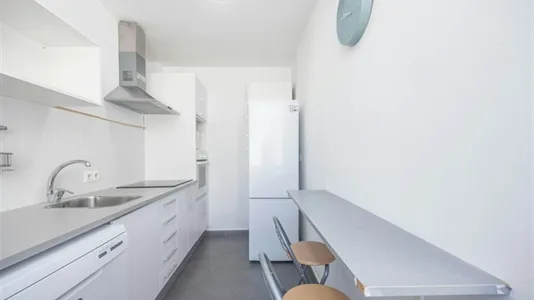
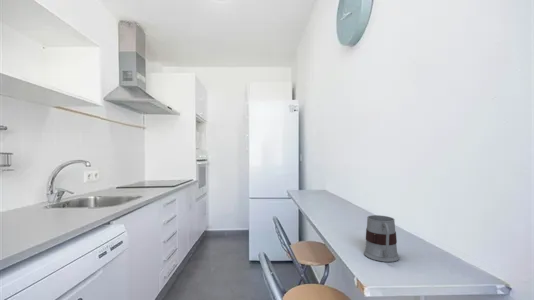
+ mug (382, 238)
